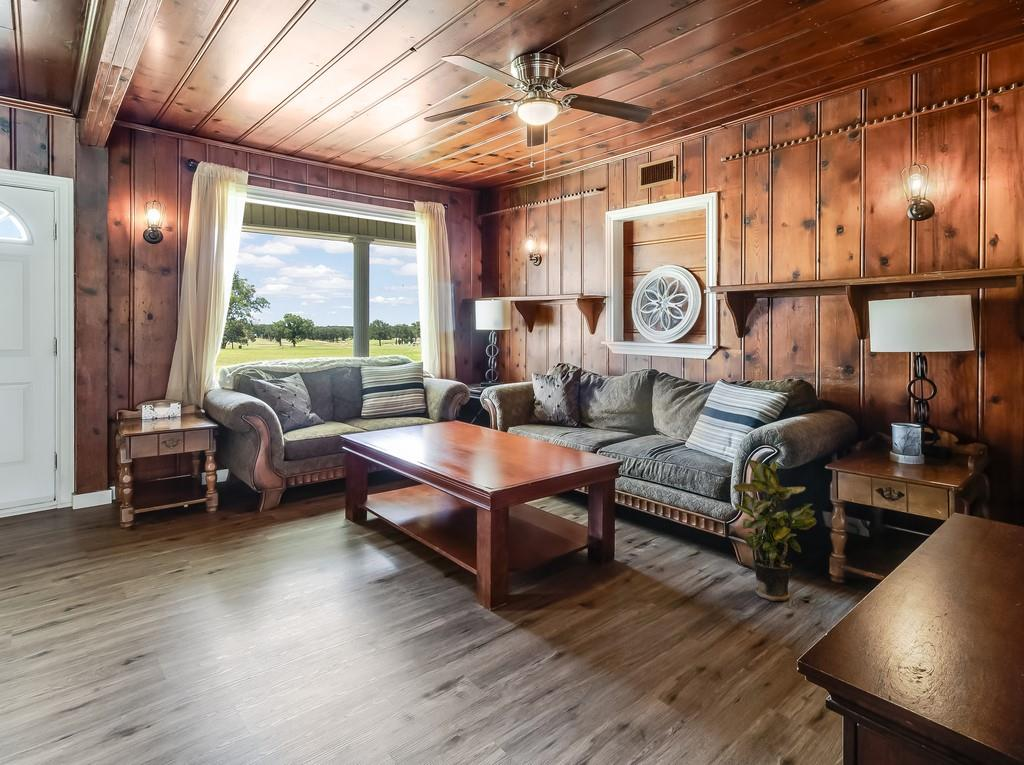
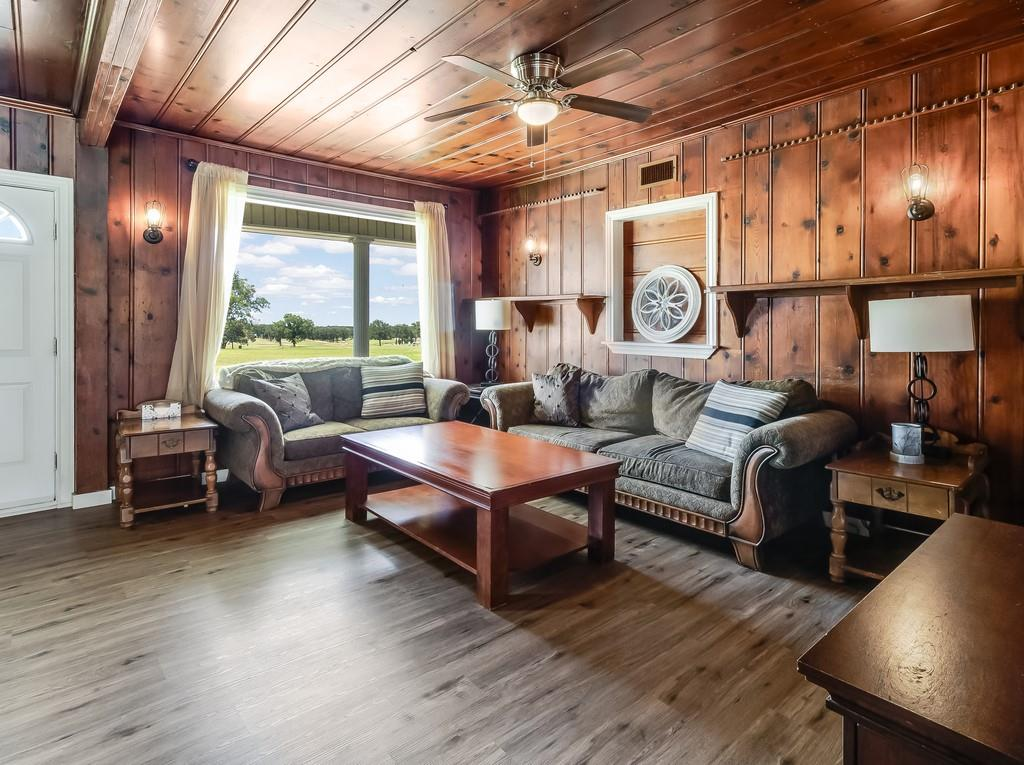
- potted plant (773, 529)
